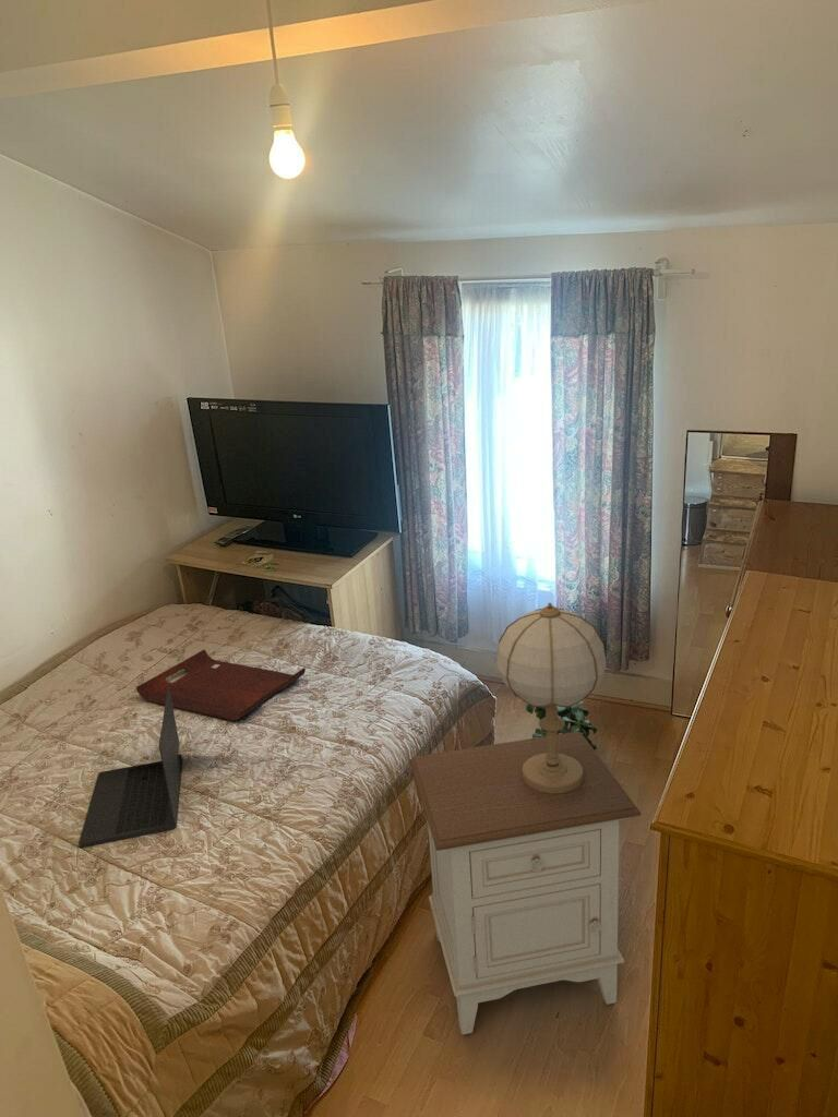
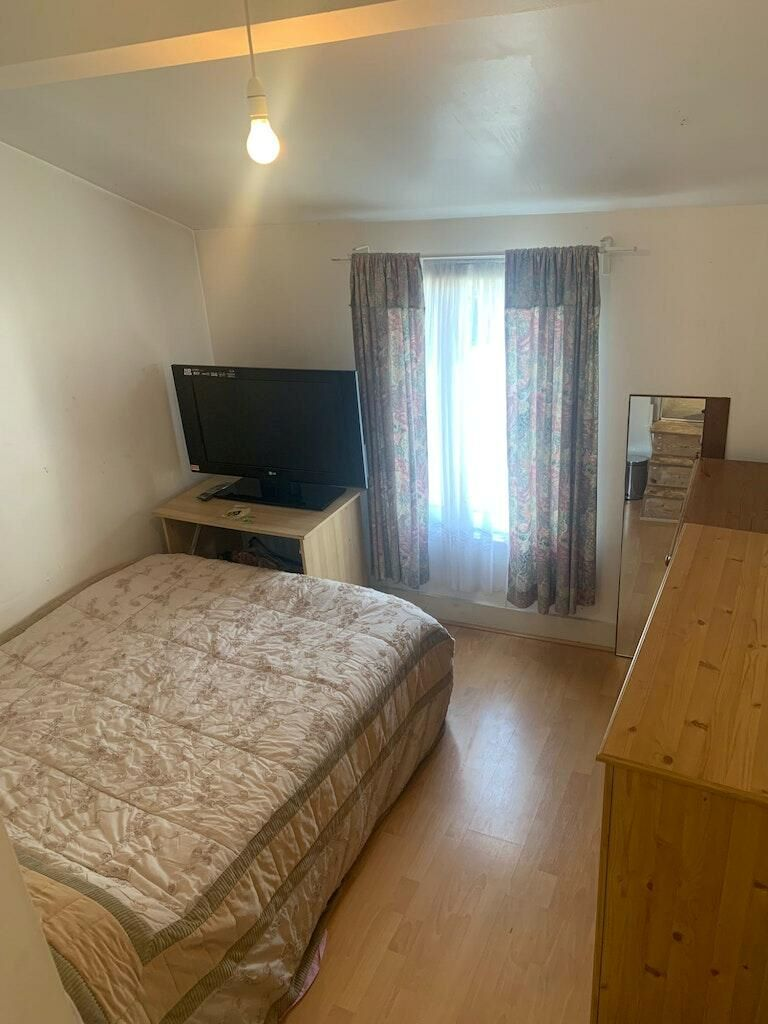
- potted plant (563, 728)
- laptop (127, 767)
- serving tray (222, 683)
- table lamp (551, 692)
- nightstand (519, 881)
